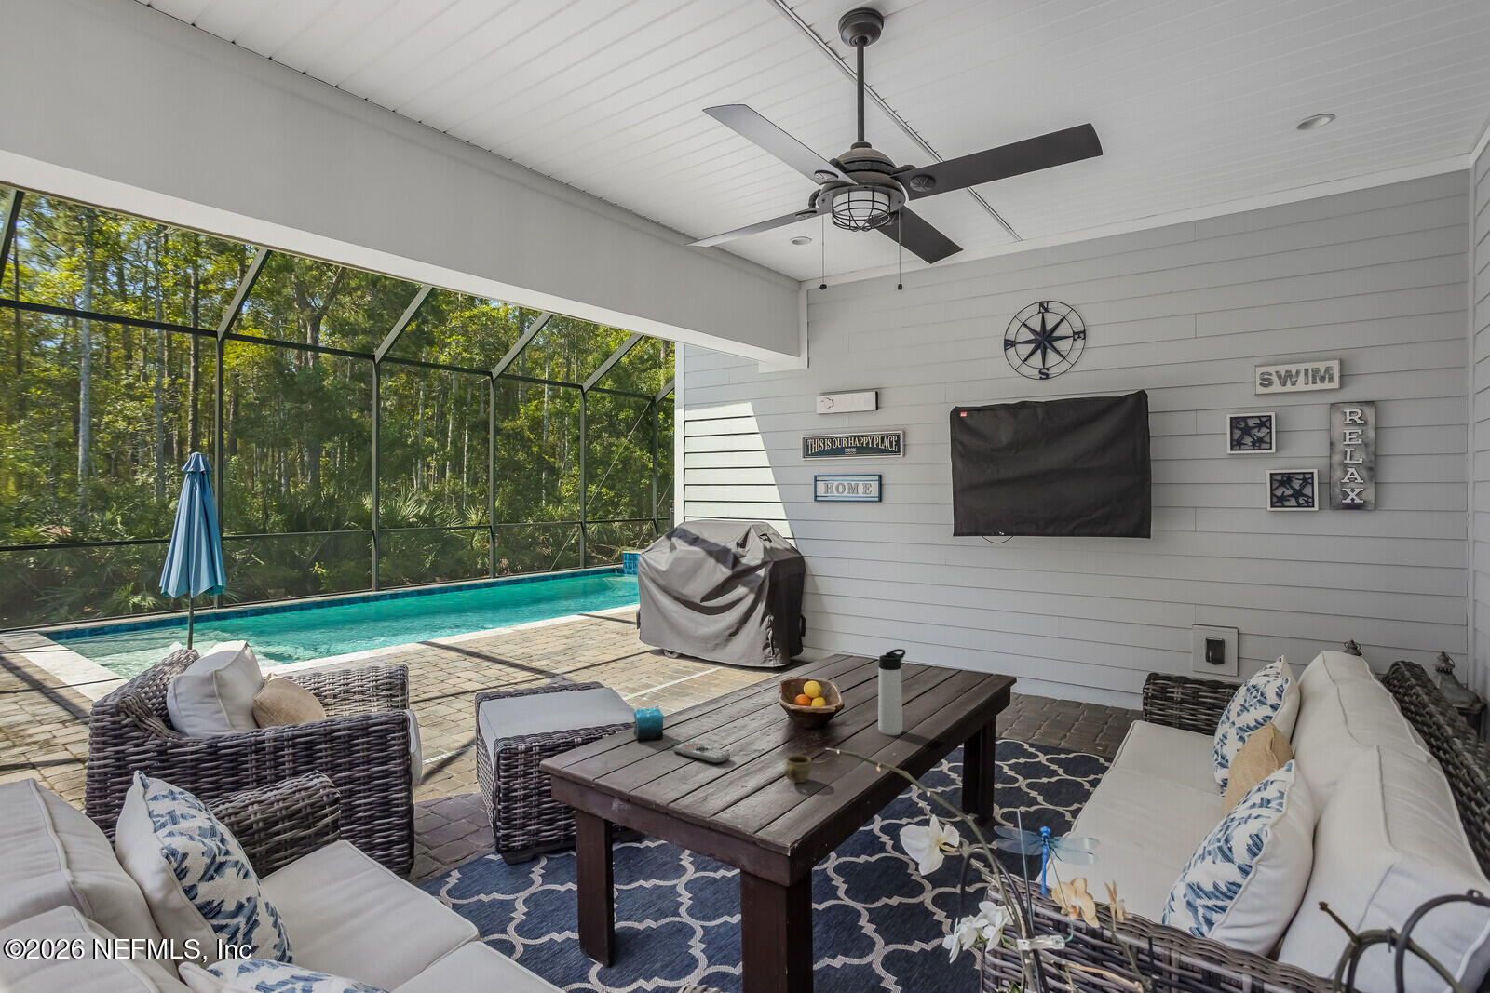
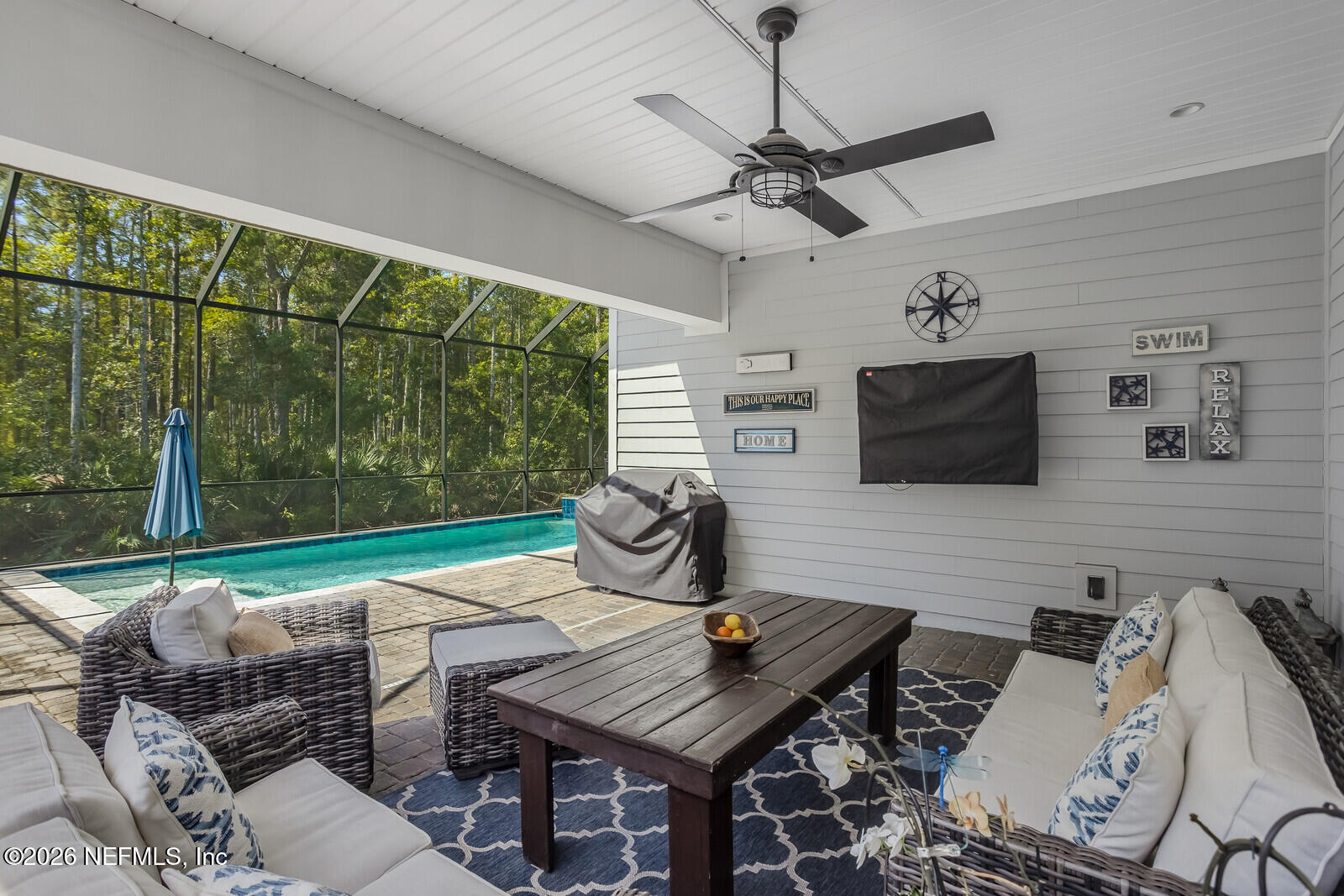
- remote control (702, 753)
- thermos bottle (894, 690)
- candle (649, 718)
- cup (795, 770)
